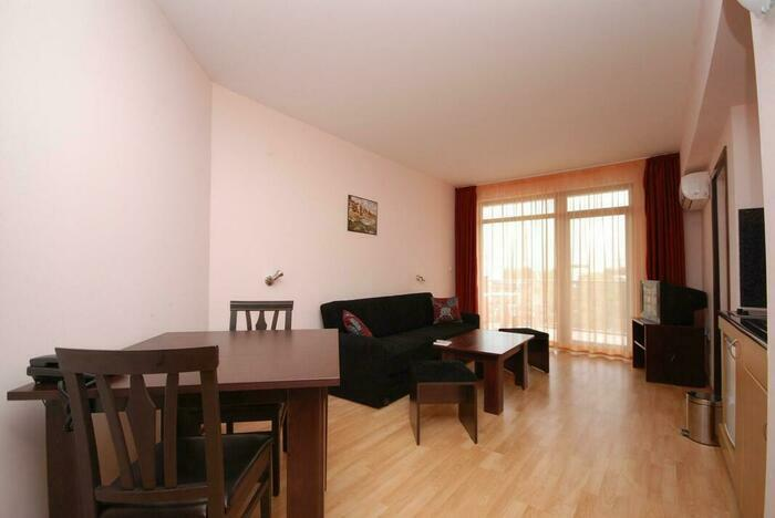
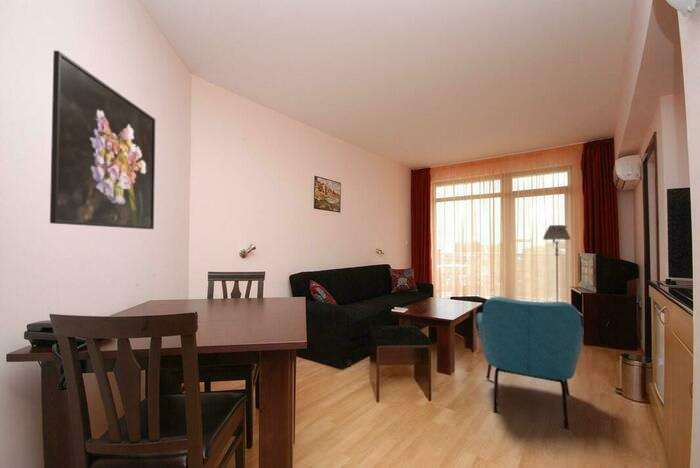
+ floor lamp (556, 275)
+ armchair (527, 347)
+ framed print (114, 159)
